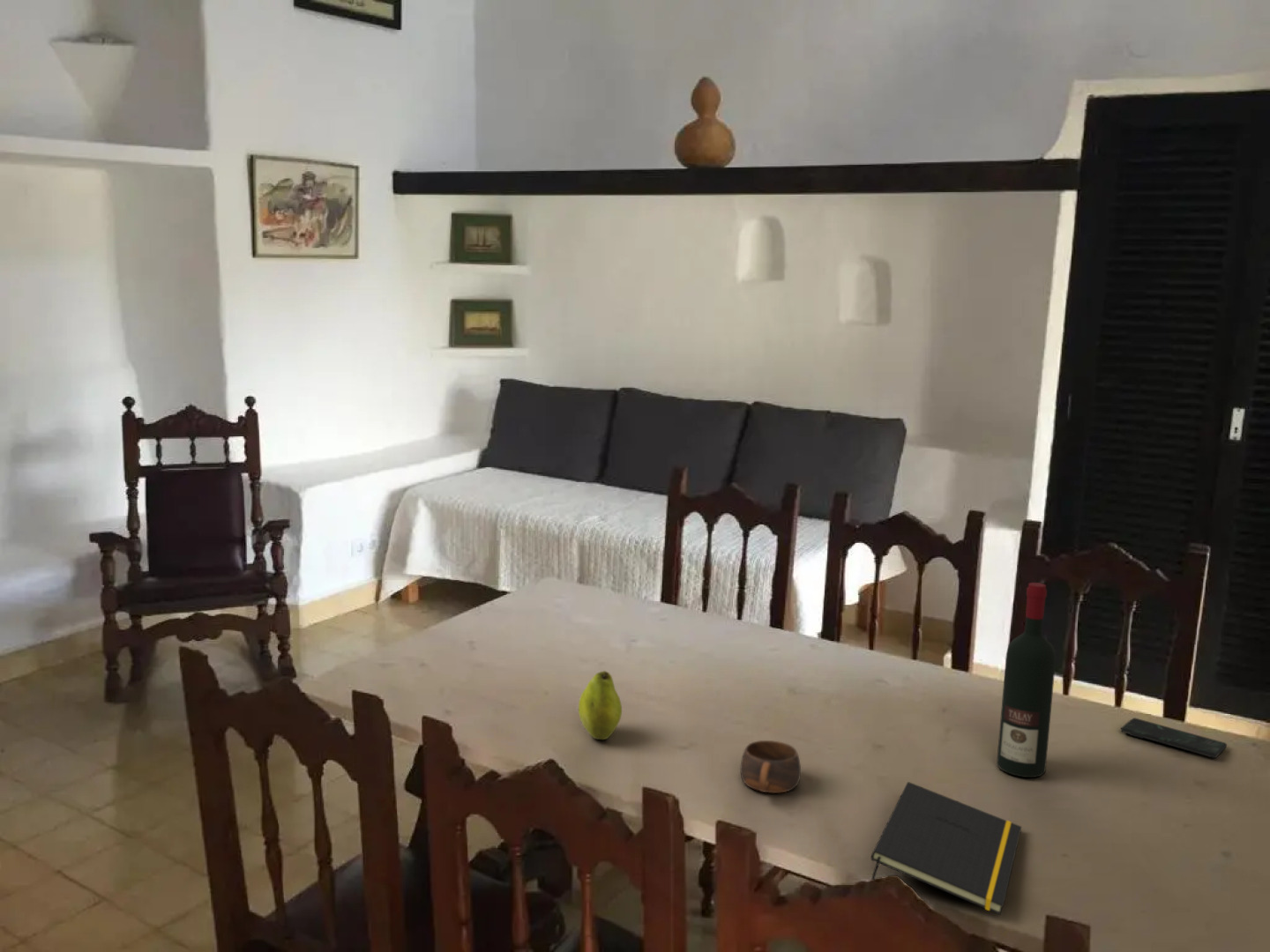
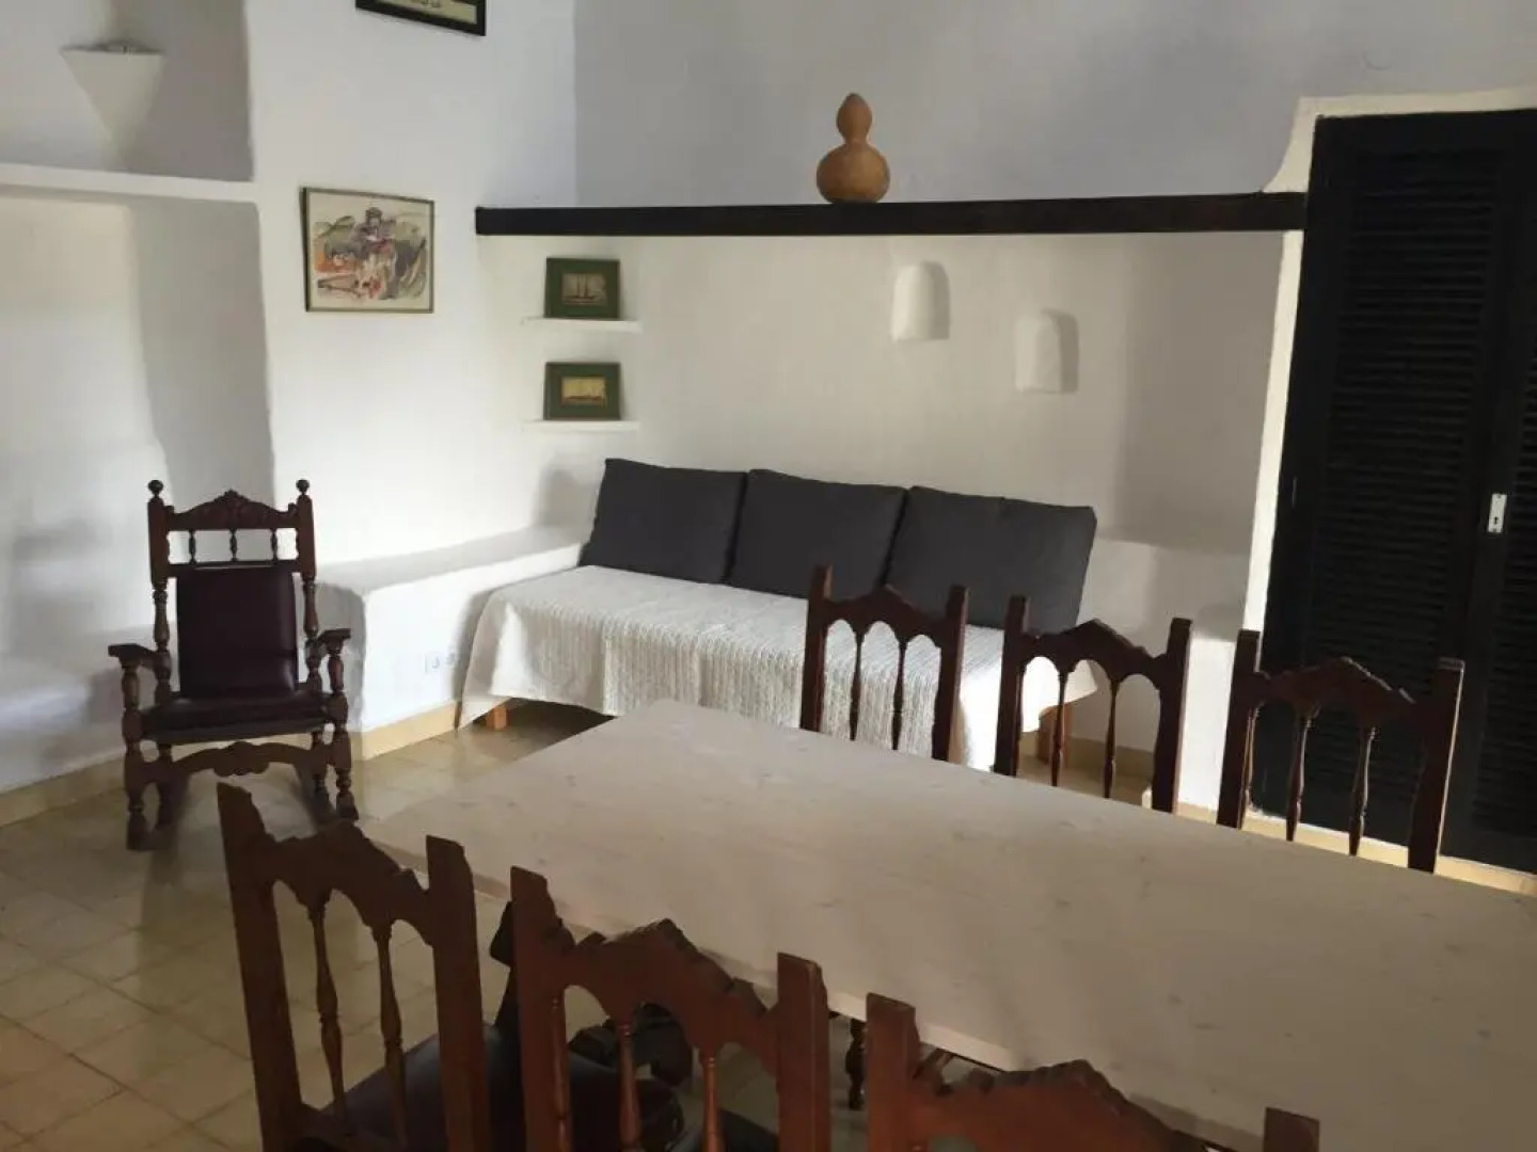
- fruit (600, 703)
- alcohol (1028, 677)
- cup (766, 769)
- smartphone (1173, 737)
- notepad (950, 842)
